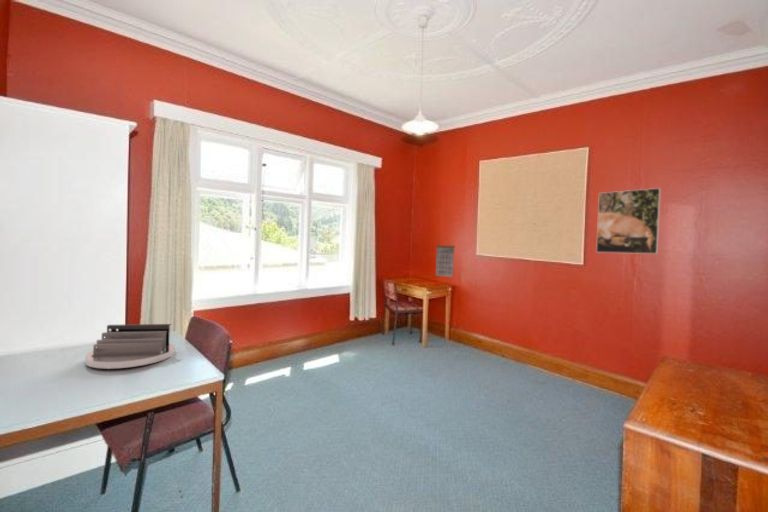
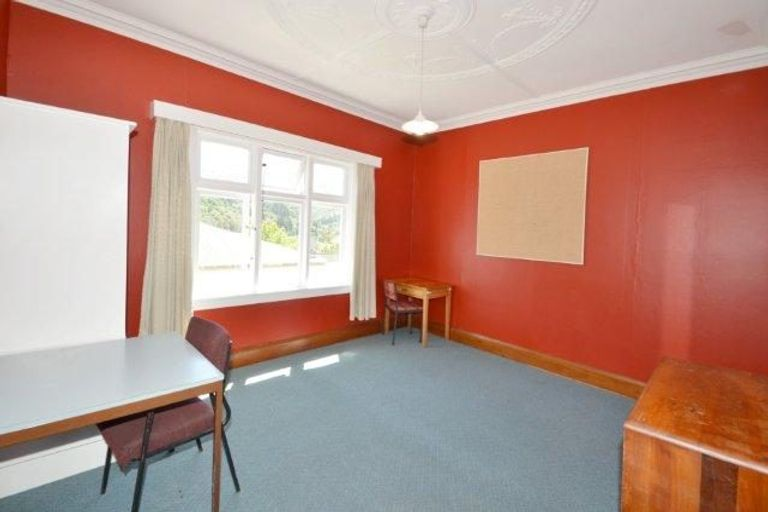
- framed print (626, 222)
- desk organizer (132, 342)
- calendar (445, 257)
